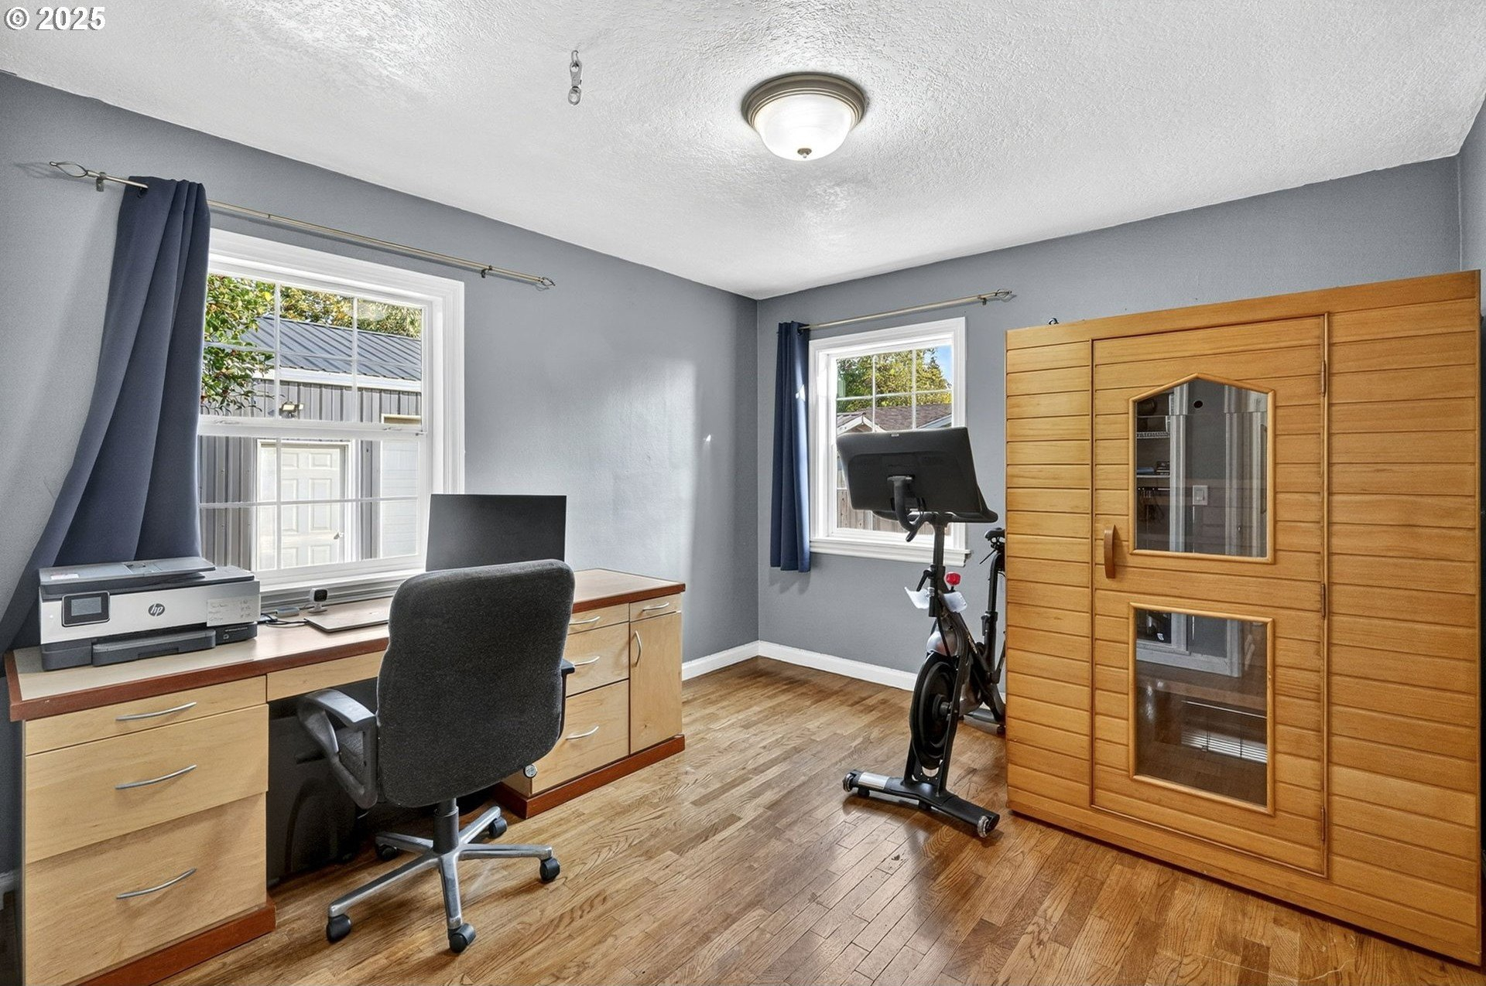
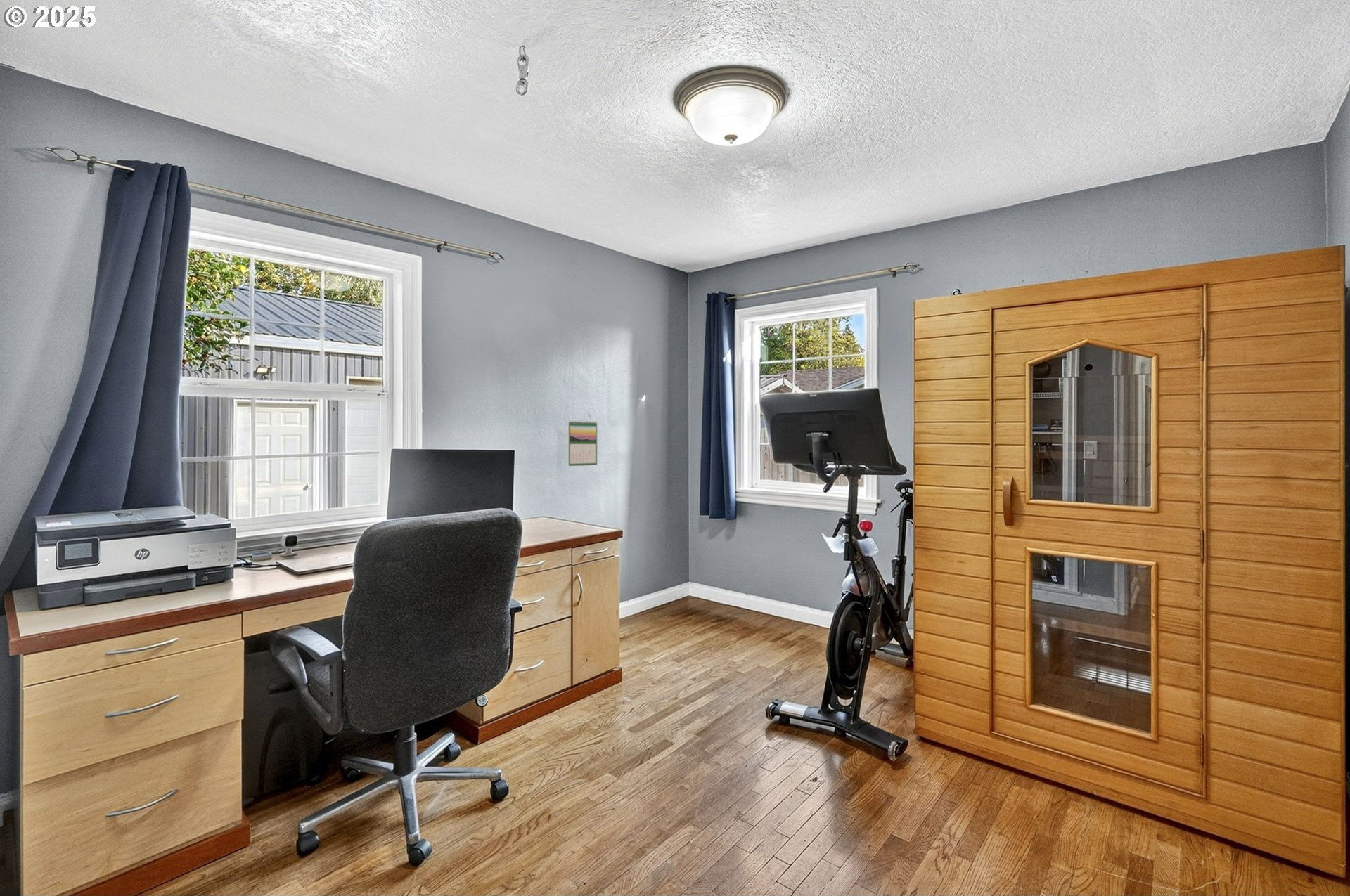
+ calendar (583, 443)
